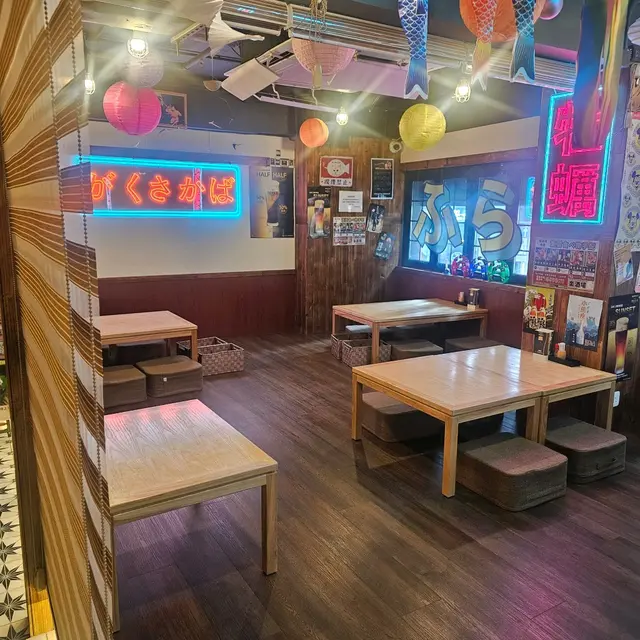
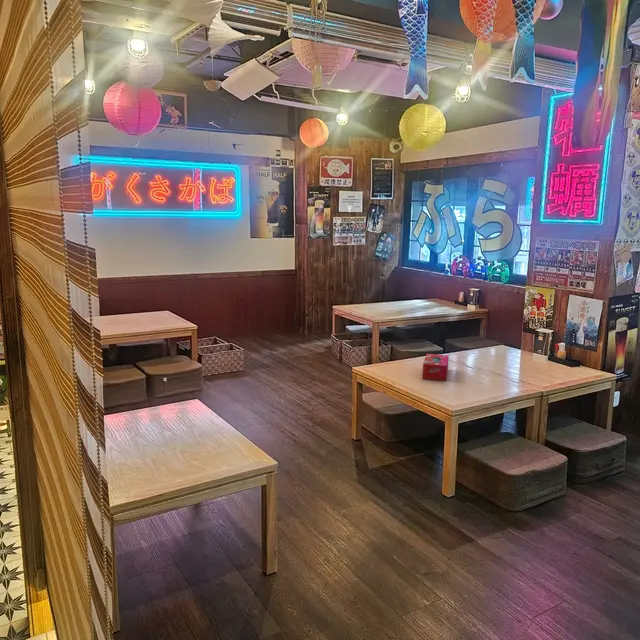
+ tissue box (435, 366)
